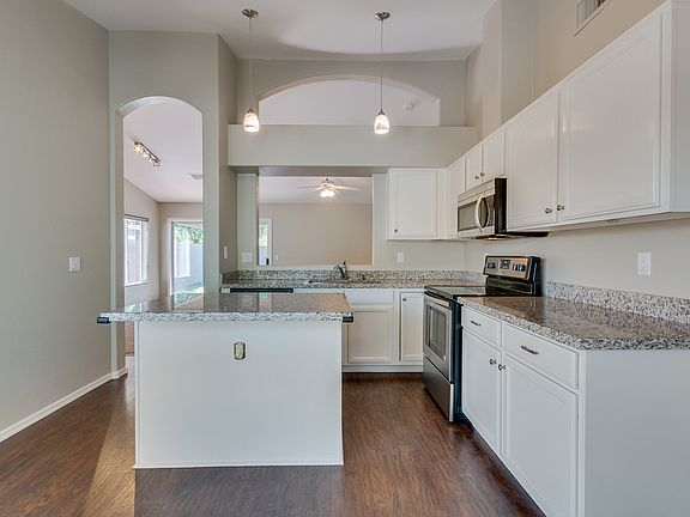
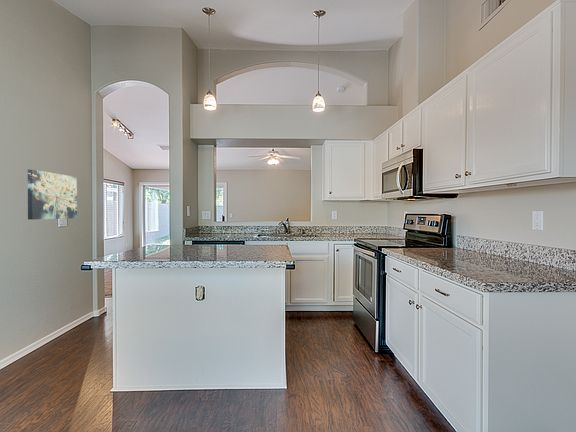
+ wall art (54, 196)
